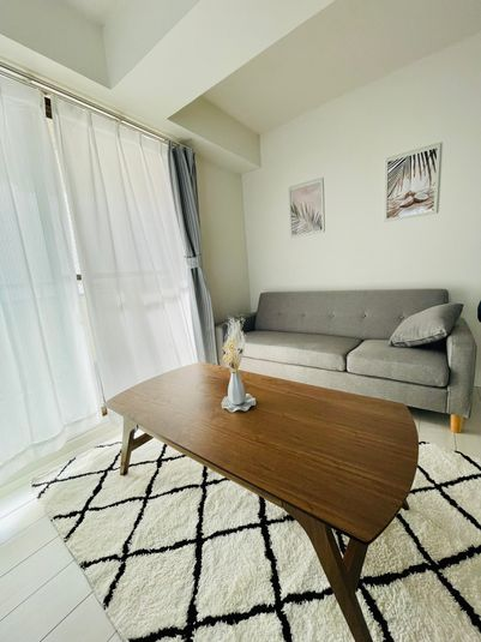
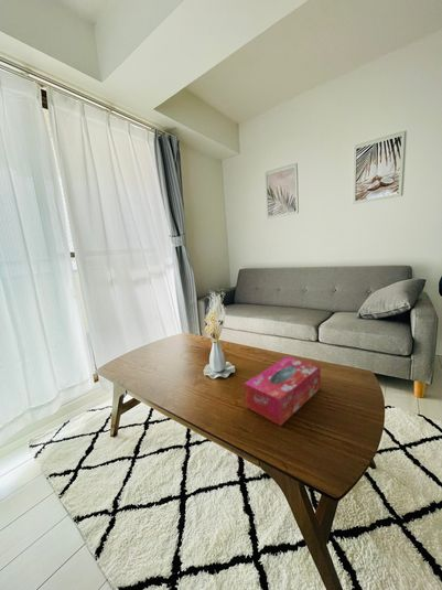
+ tissue box (284, 386)
